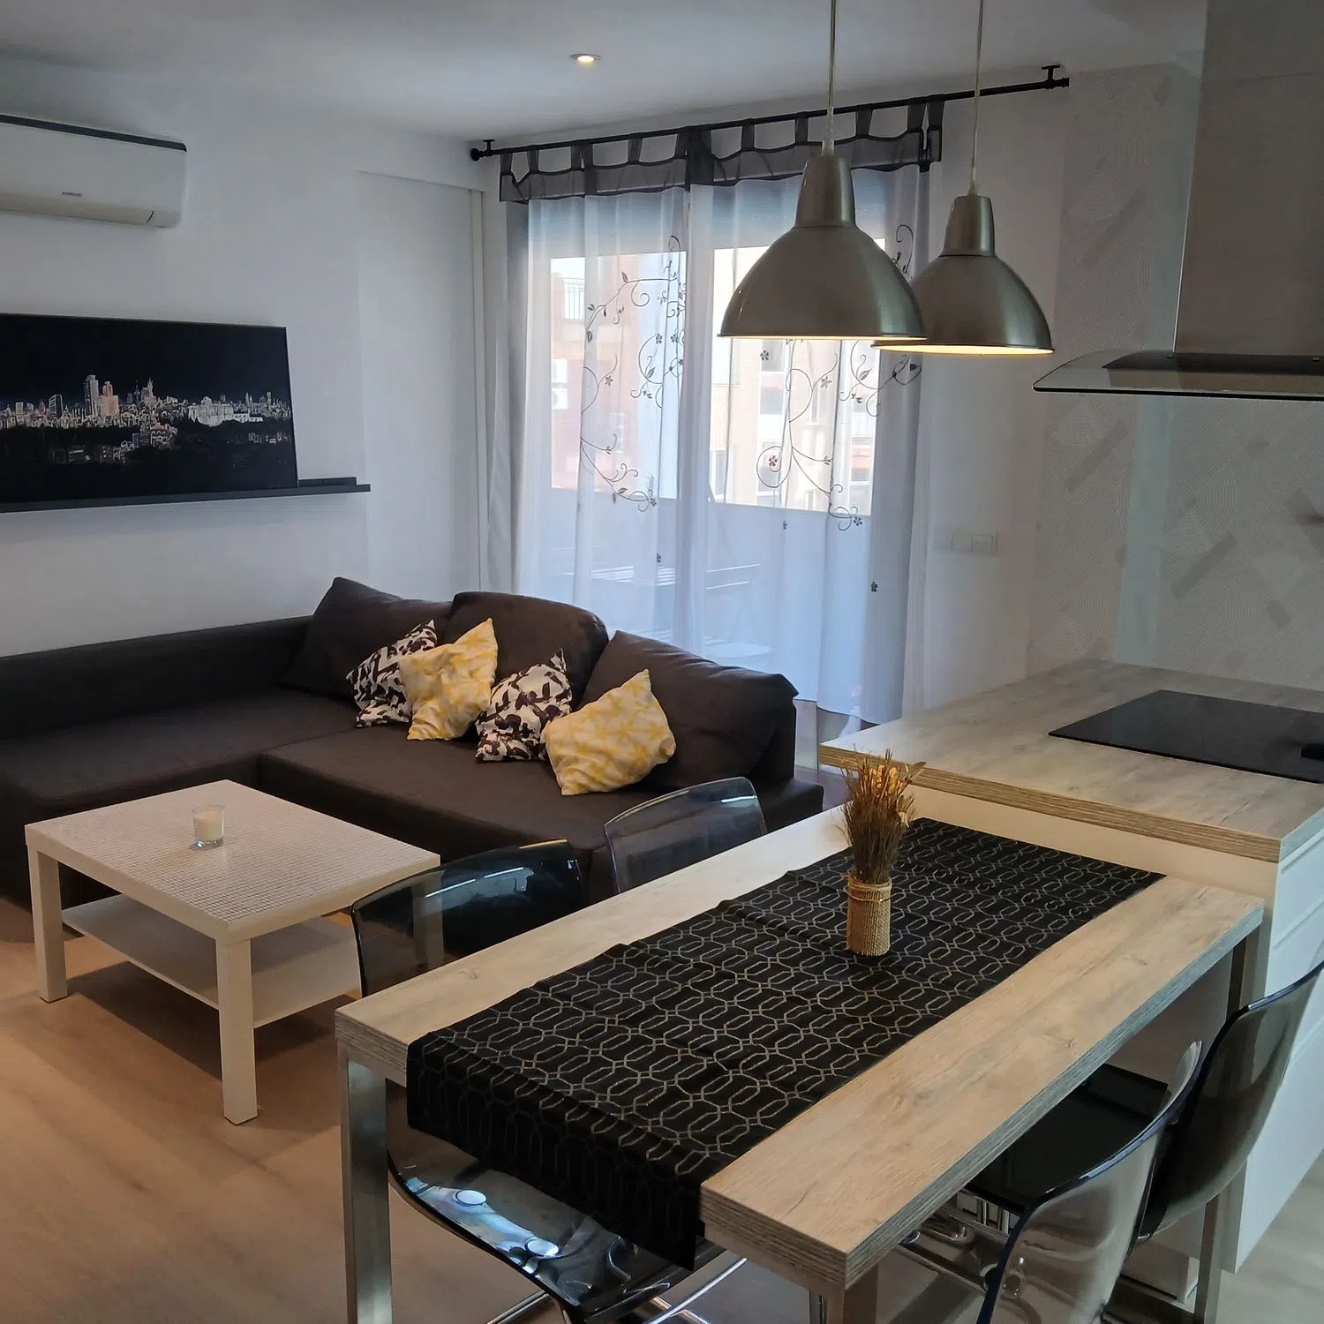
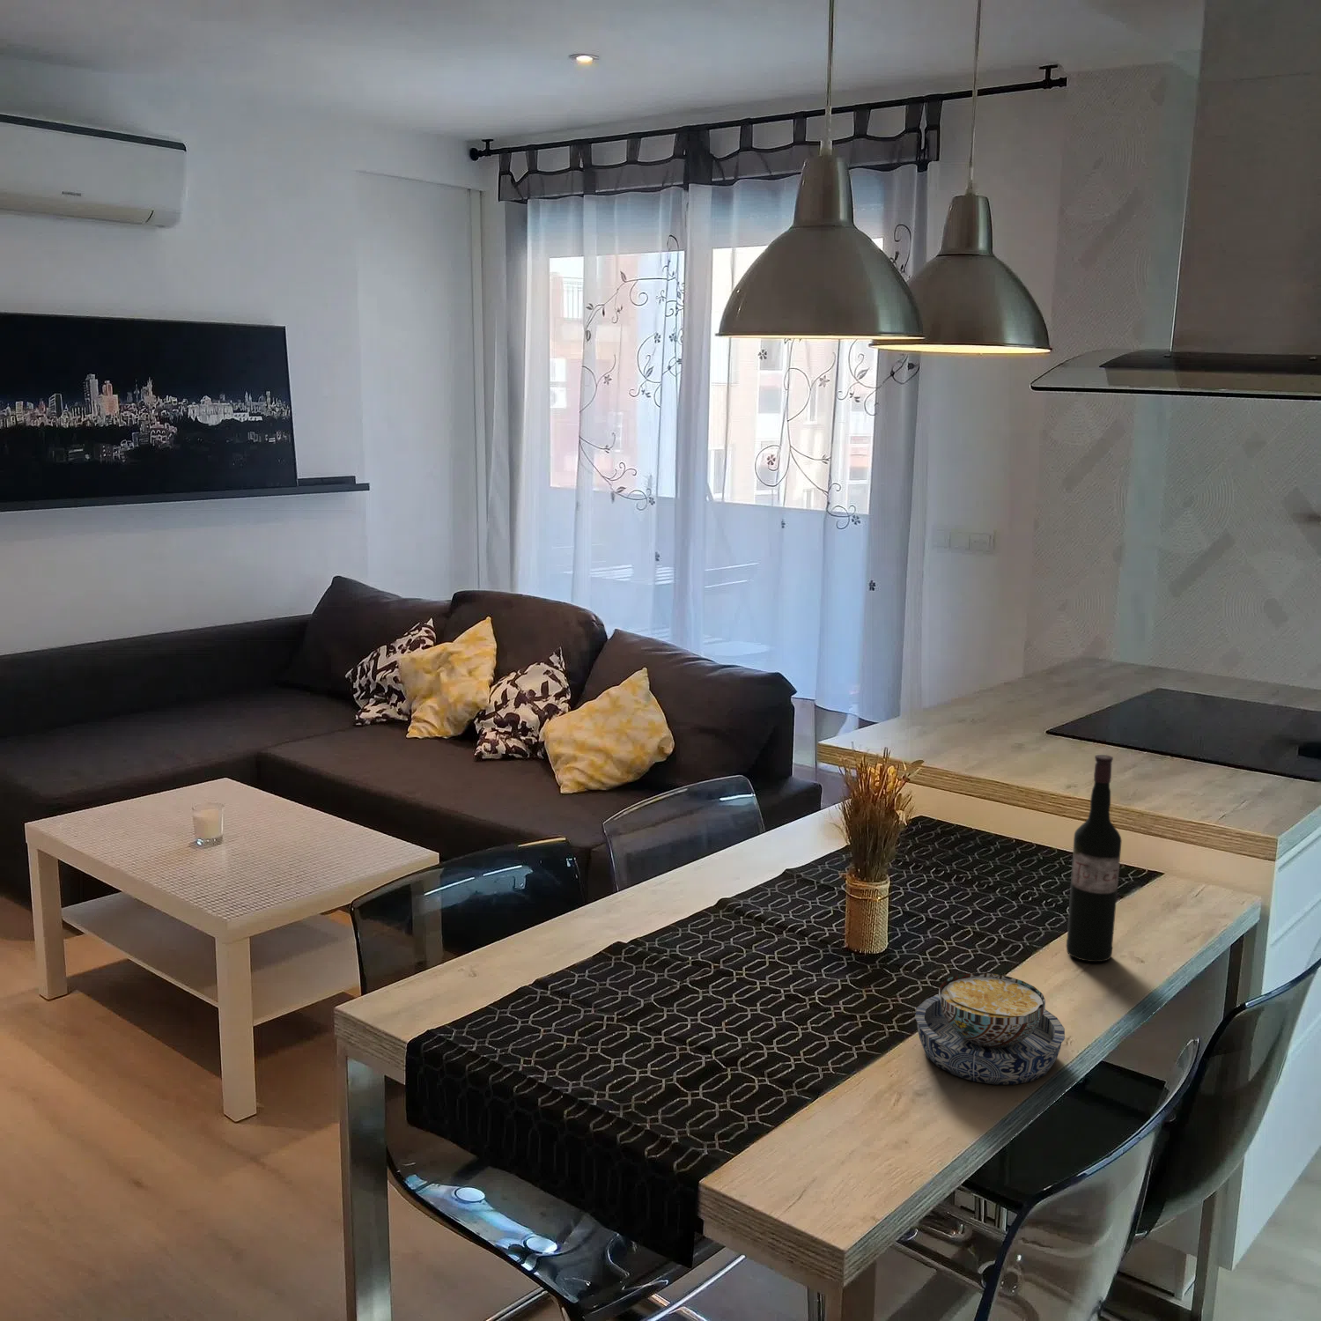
+ bowl (990, 1022)
+ wine bottle (1096, 856)
